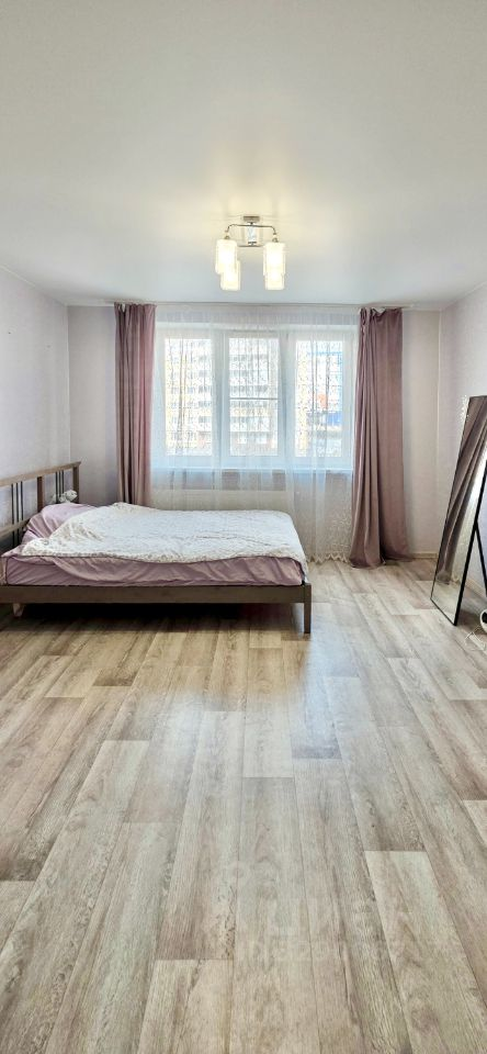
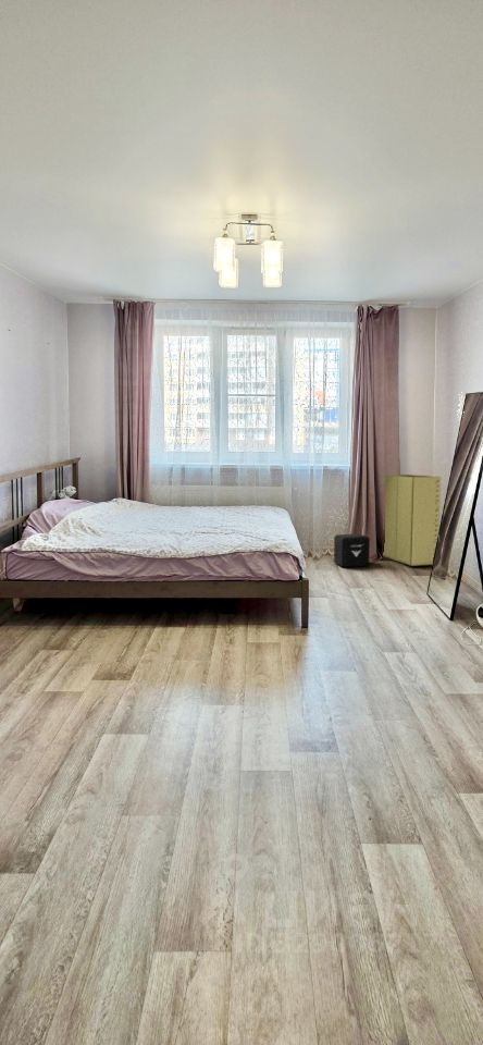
+ air purifier (351, 550)
+ laundry hamper (410, 518)
